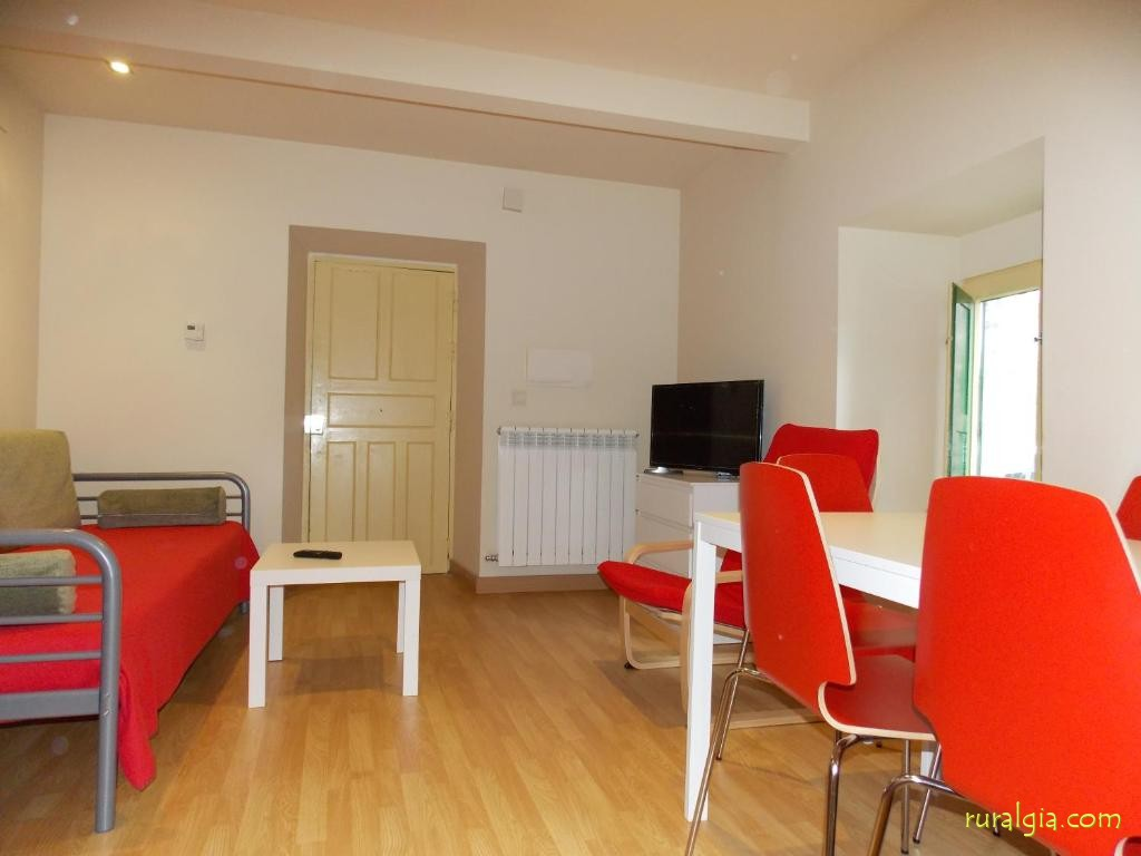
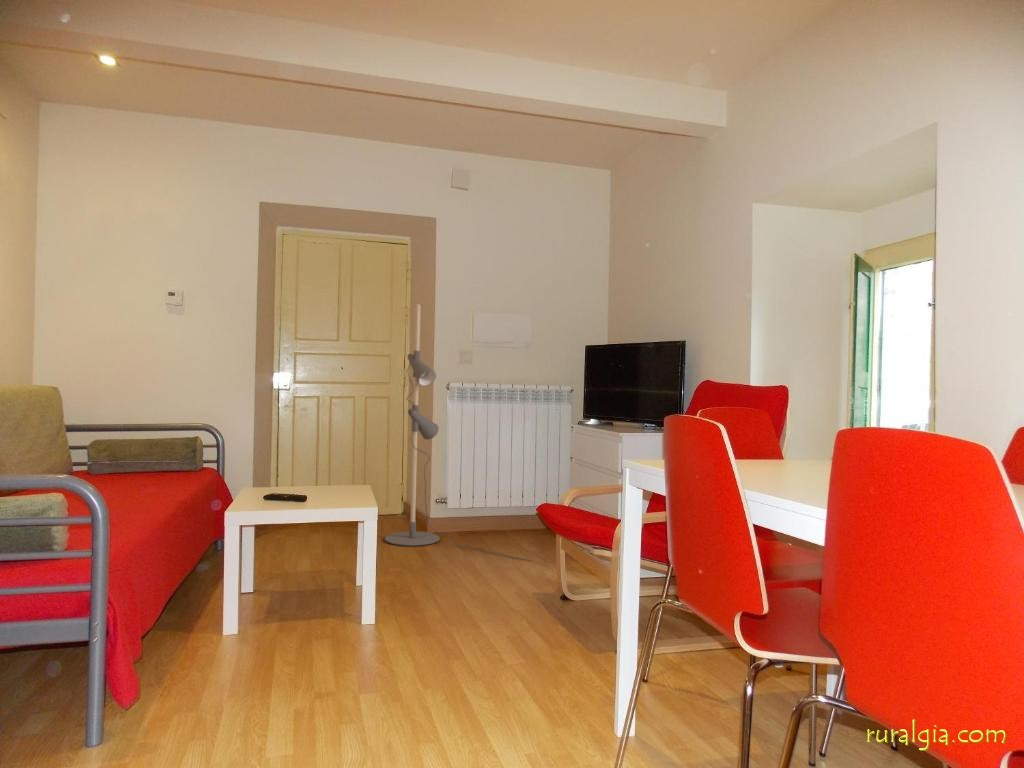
+ floor lamp (438, 427)
